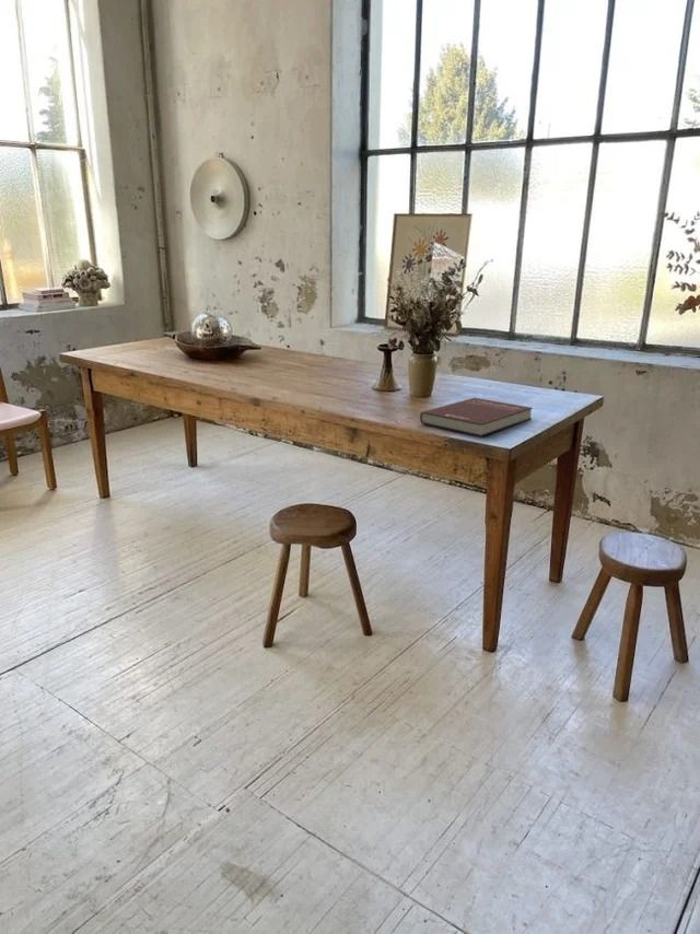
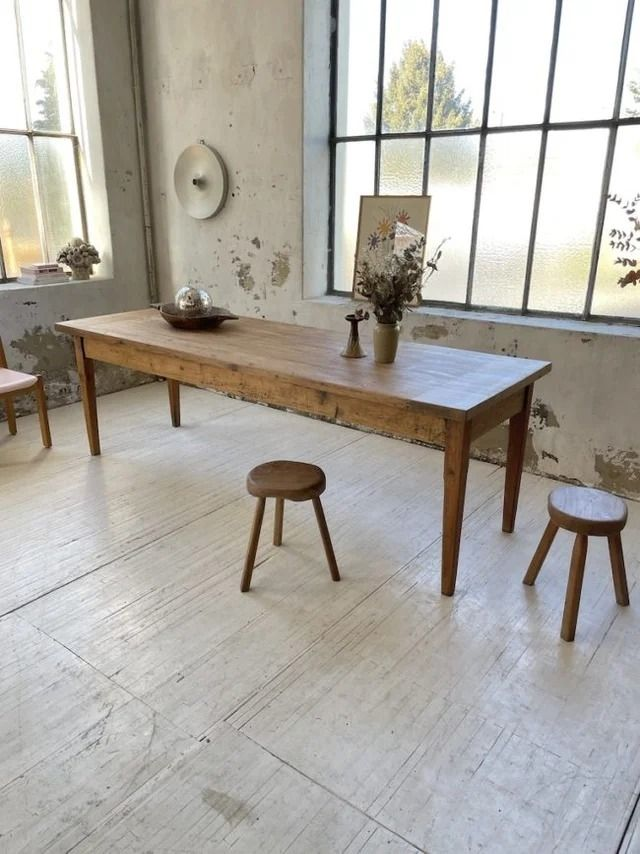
- book (476, 415)
